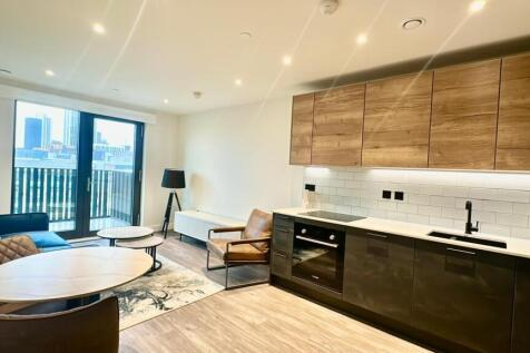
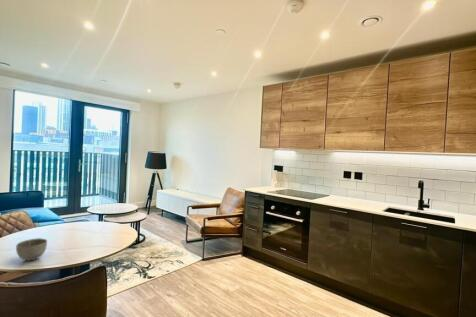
+ bowl (31, 250)
